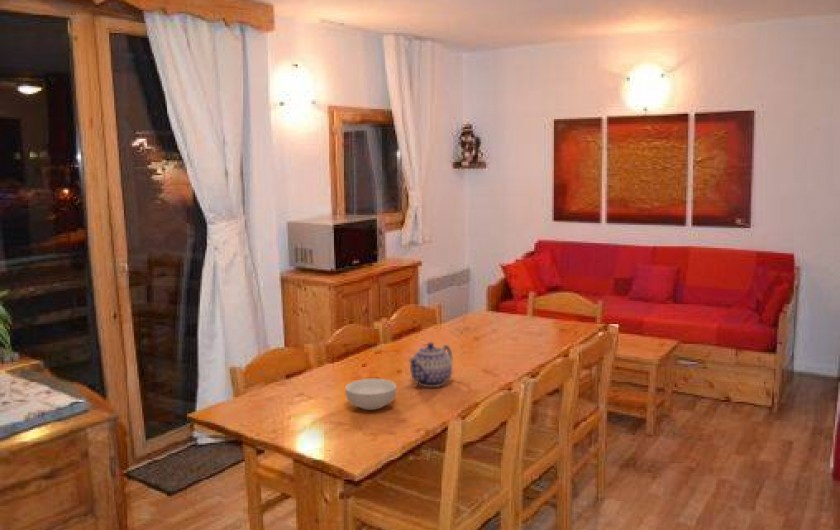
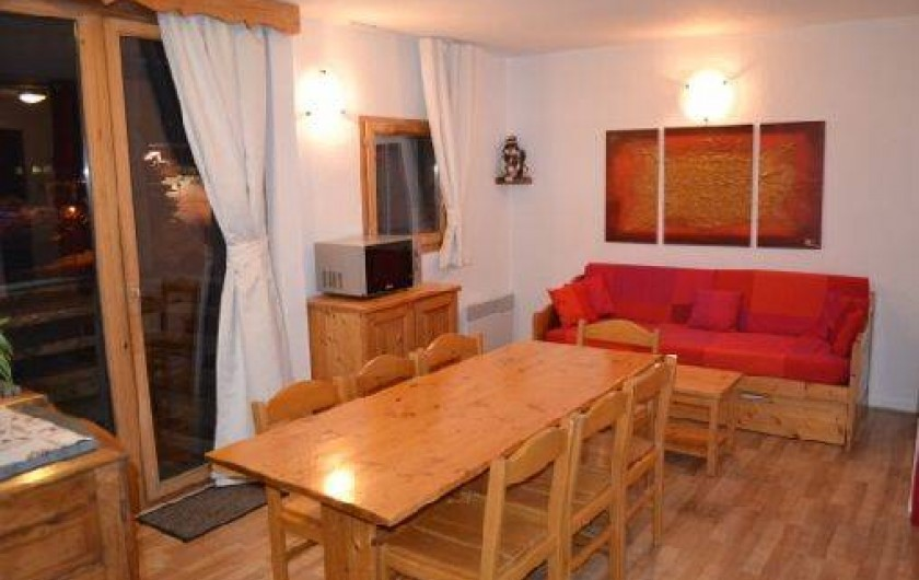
- teapot (431, 362)
- cereal bowl (371, 395)
